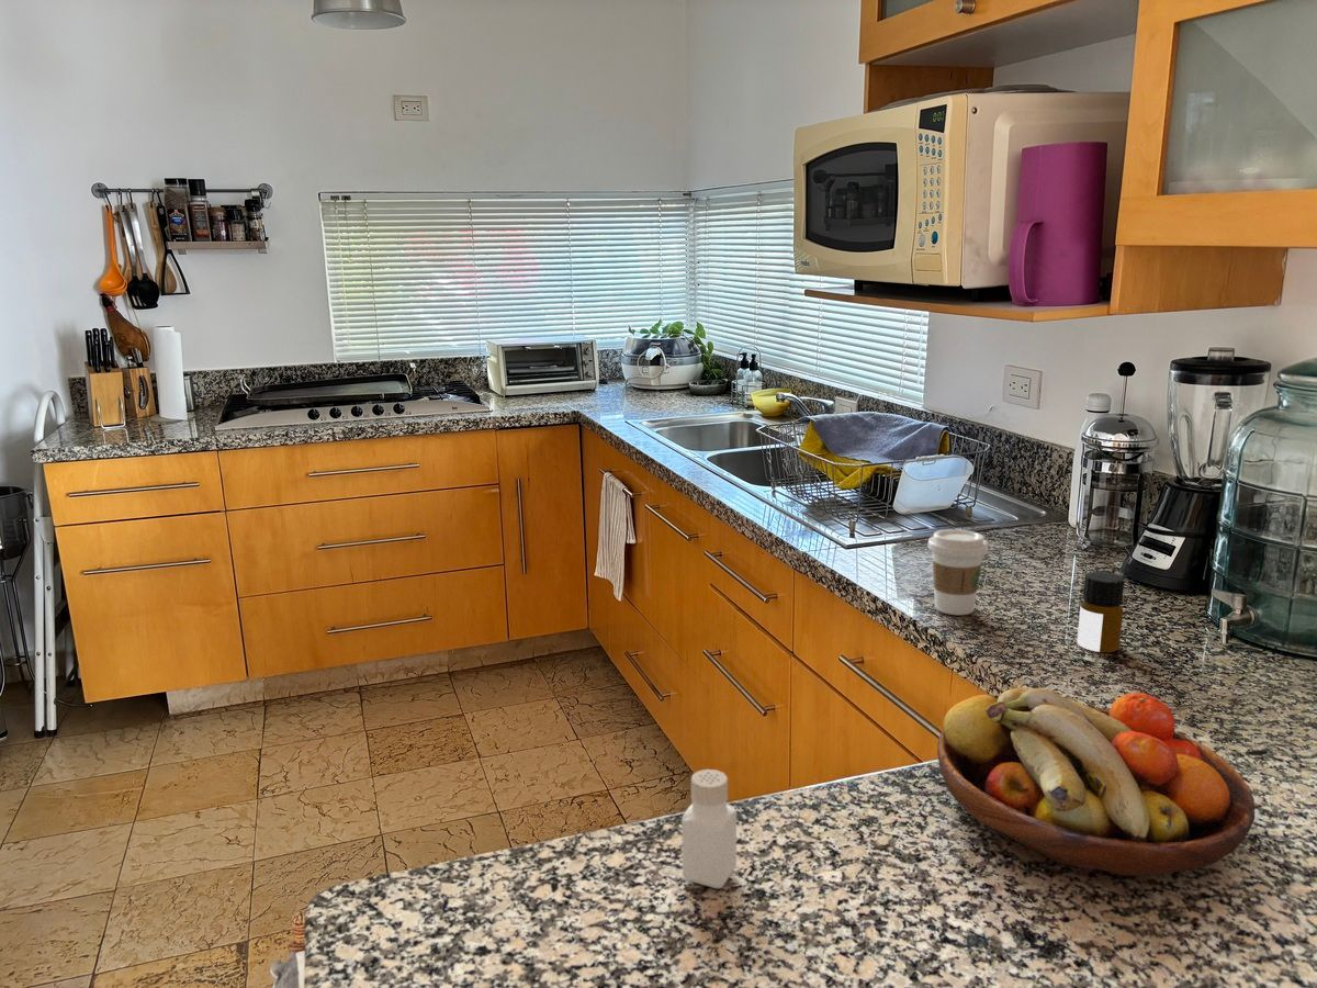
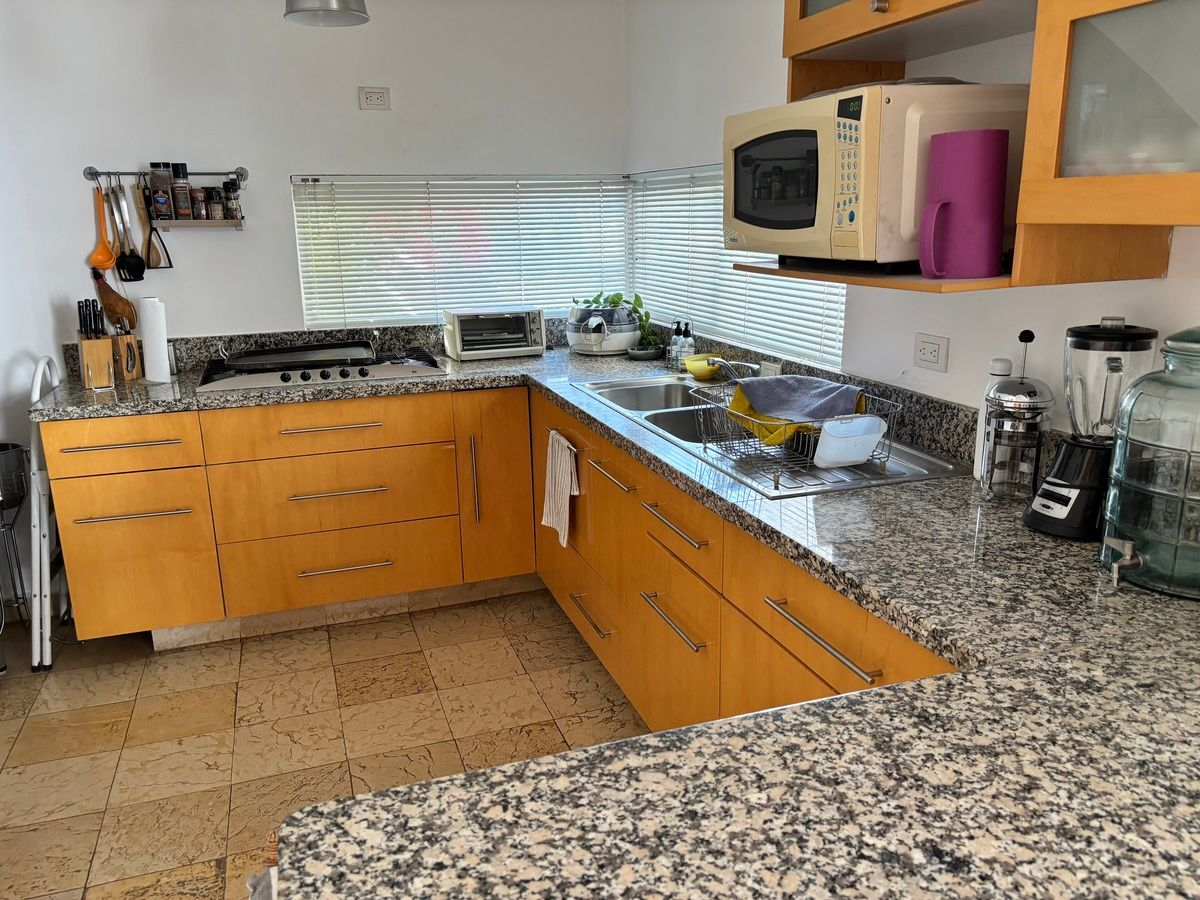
- coffee cup (956, 571)
- pepper shaker (709, 827)
- bottle (1101, 610)
- fruit bowl (1089, 754)
